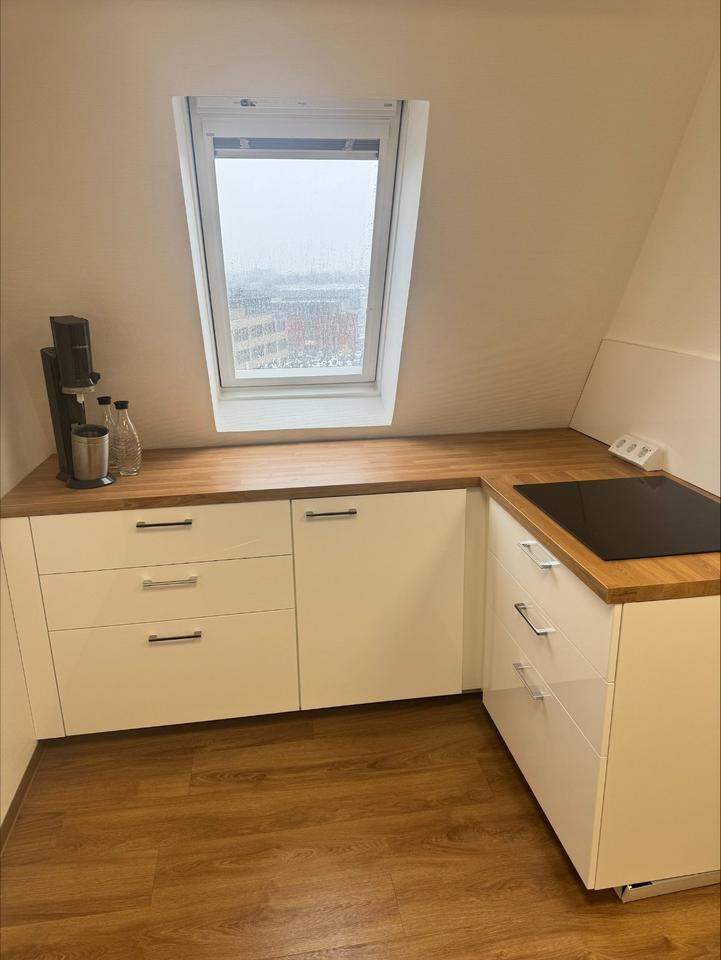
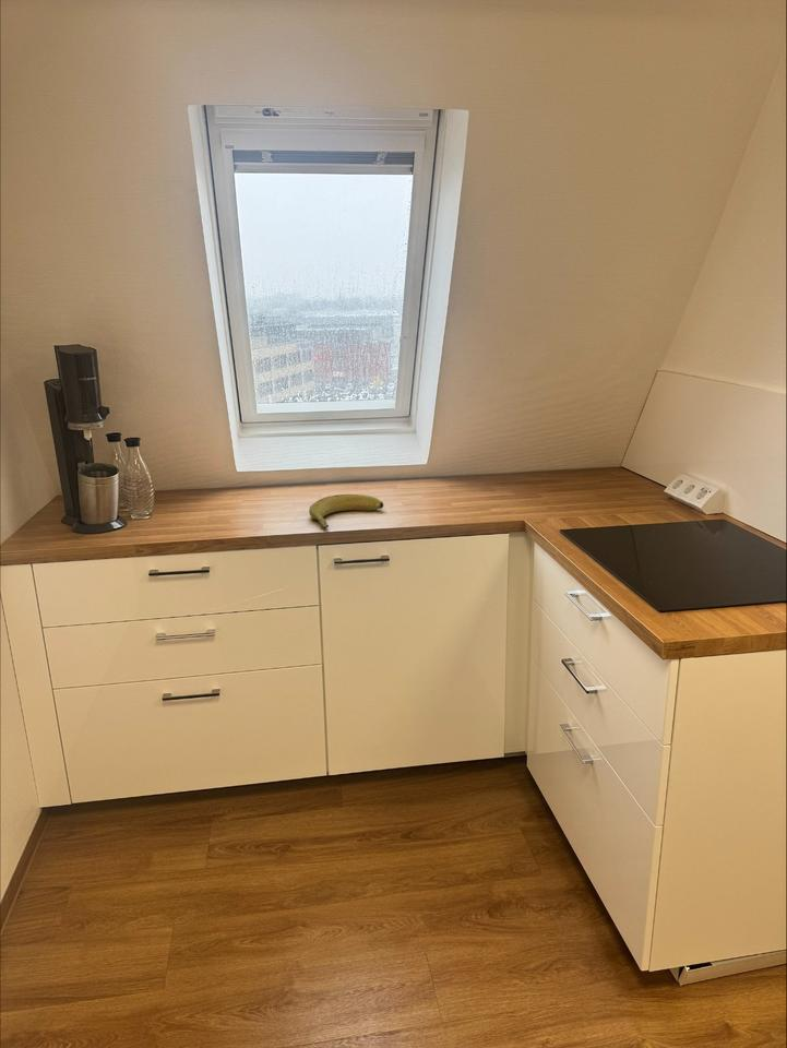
+ banana (342, 509)
